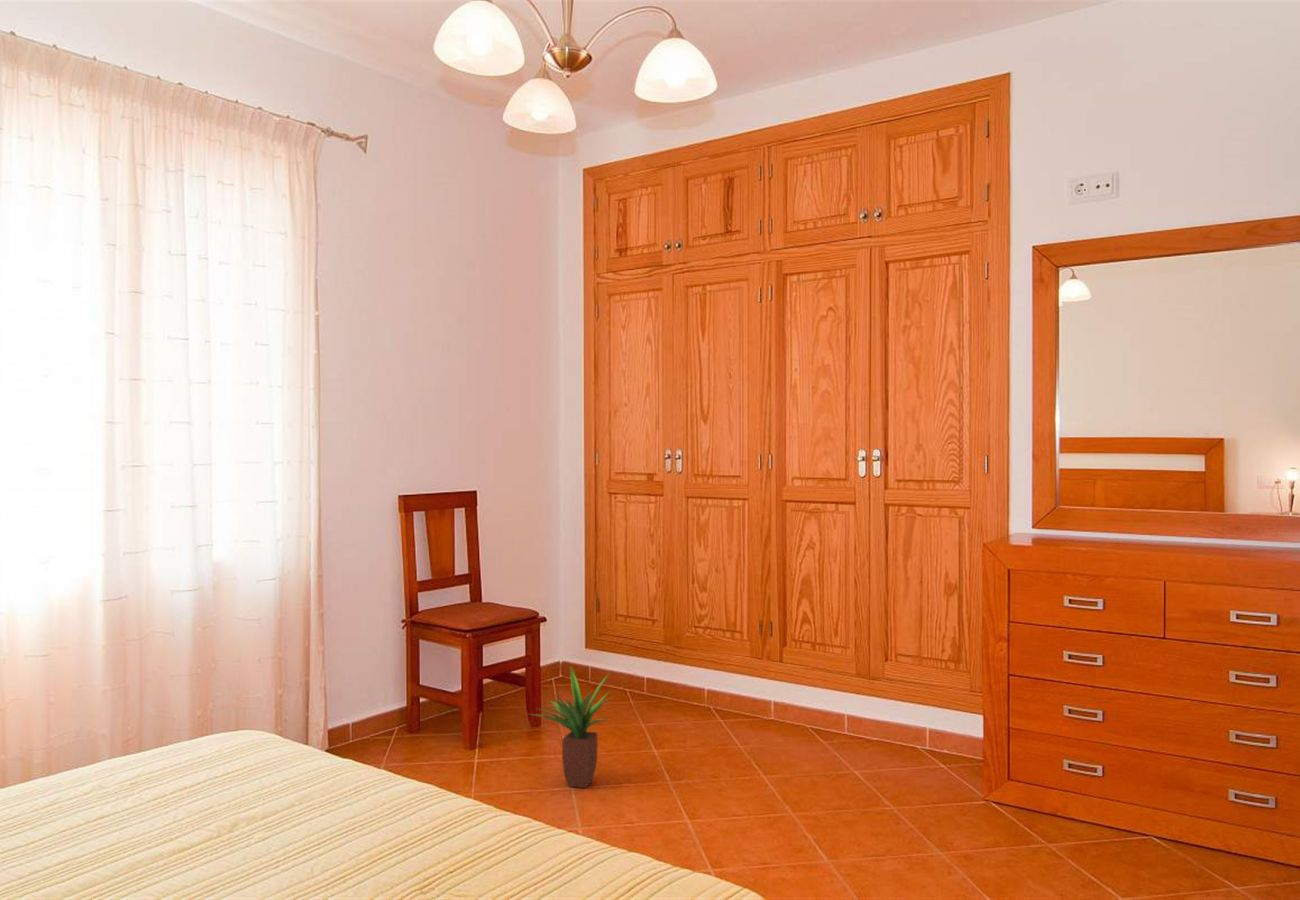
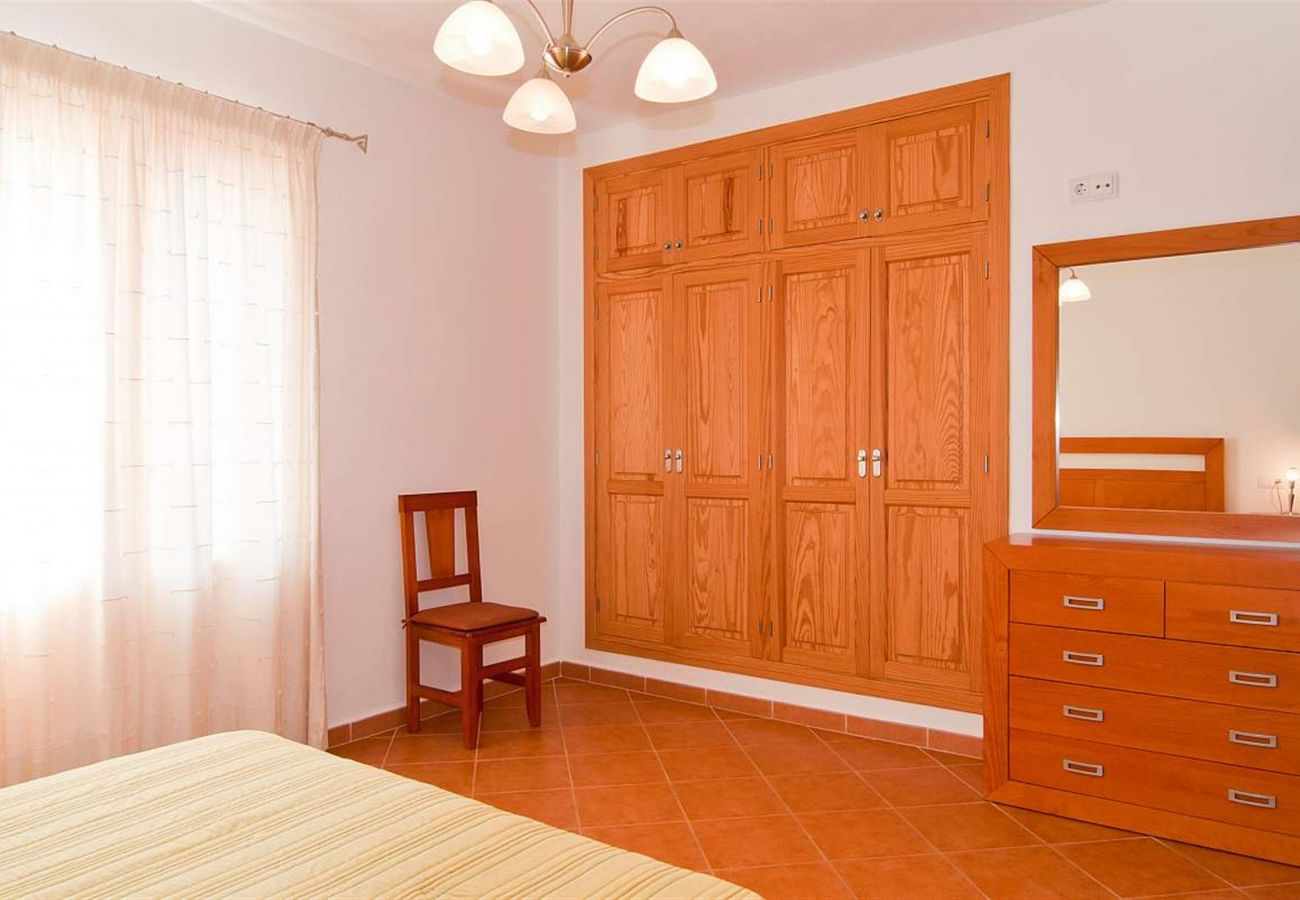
- potted plant (576, 726)
